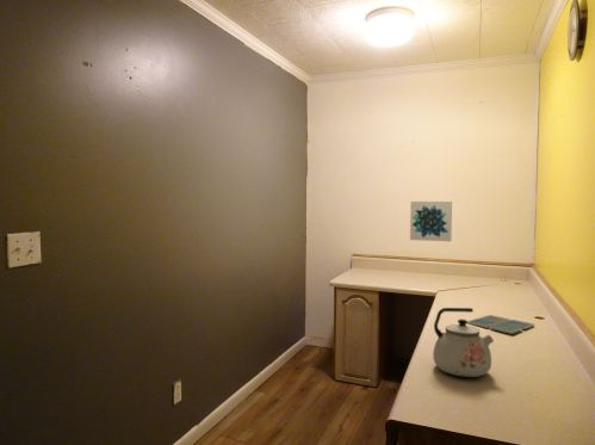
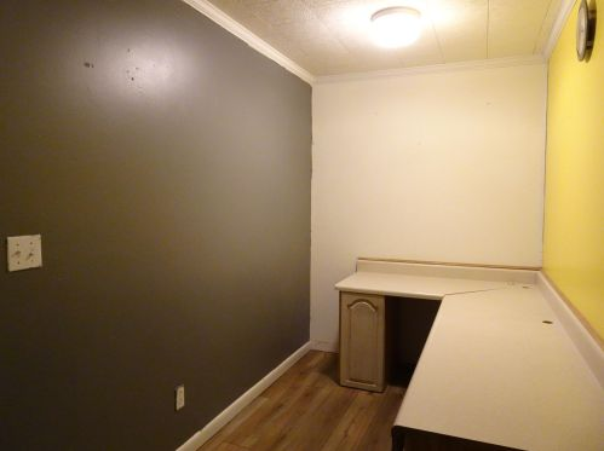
- drink coaster (500, 323)
- wall art (430, 221)
- kettle (463, 339)
